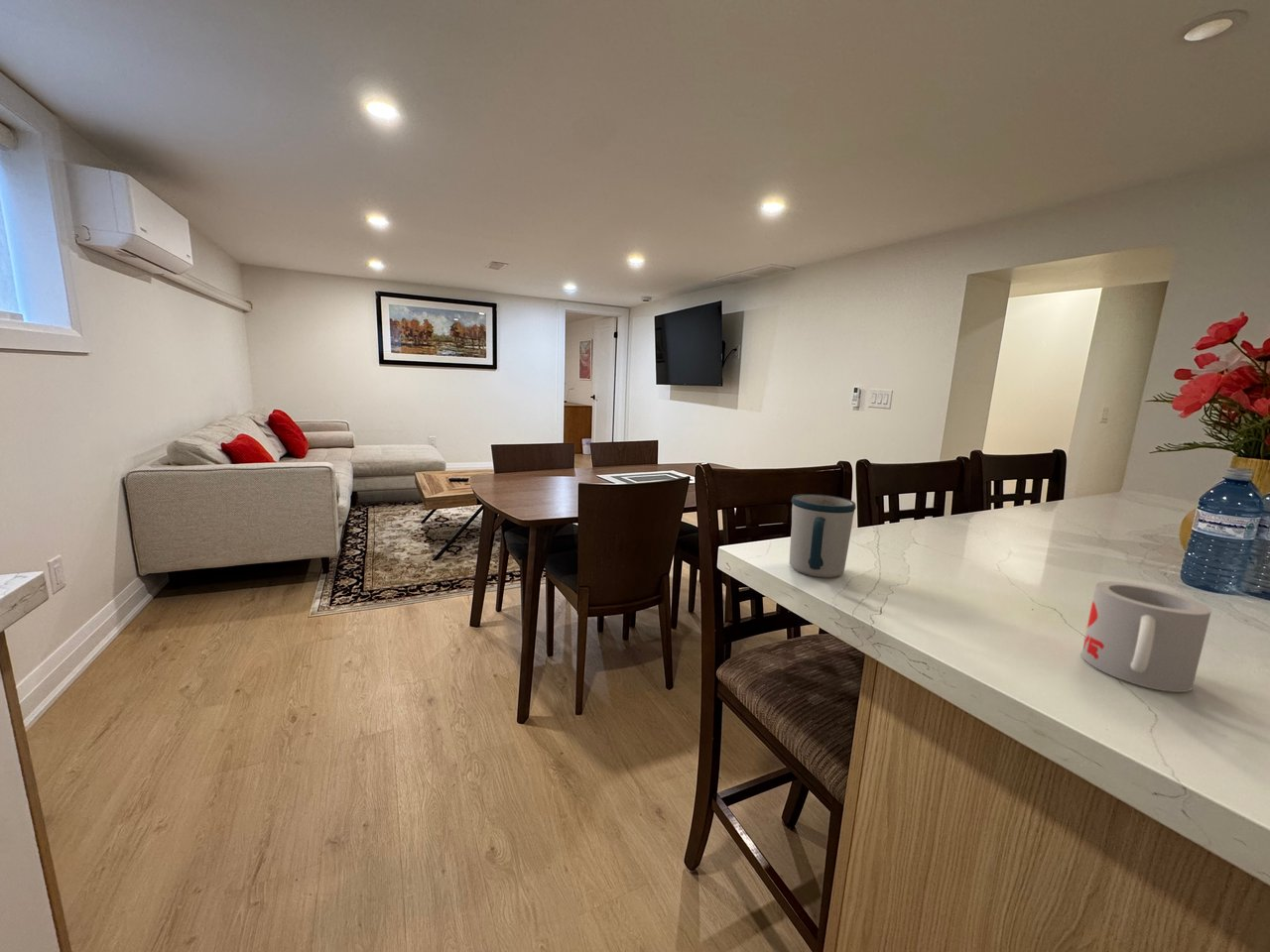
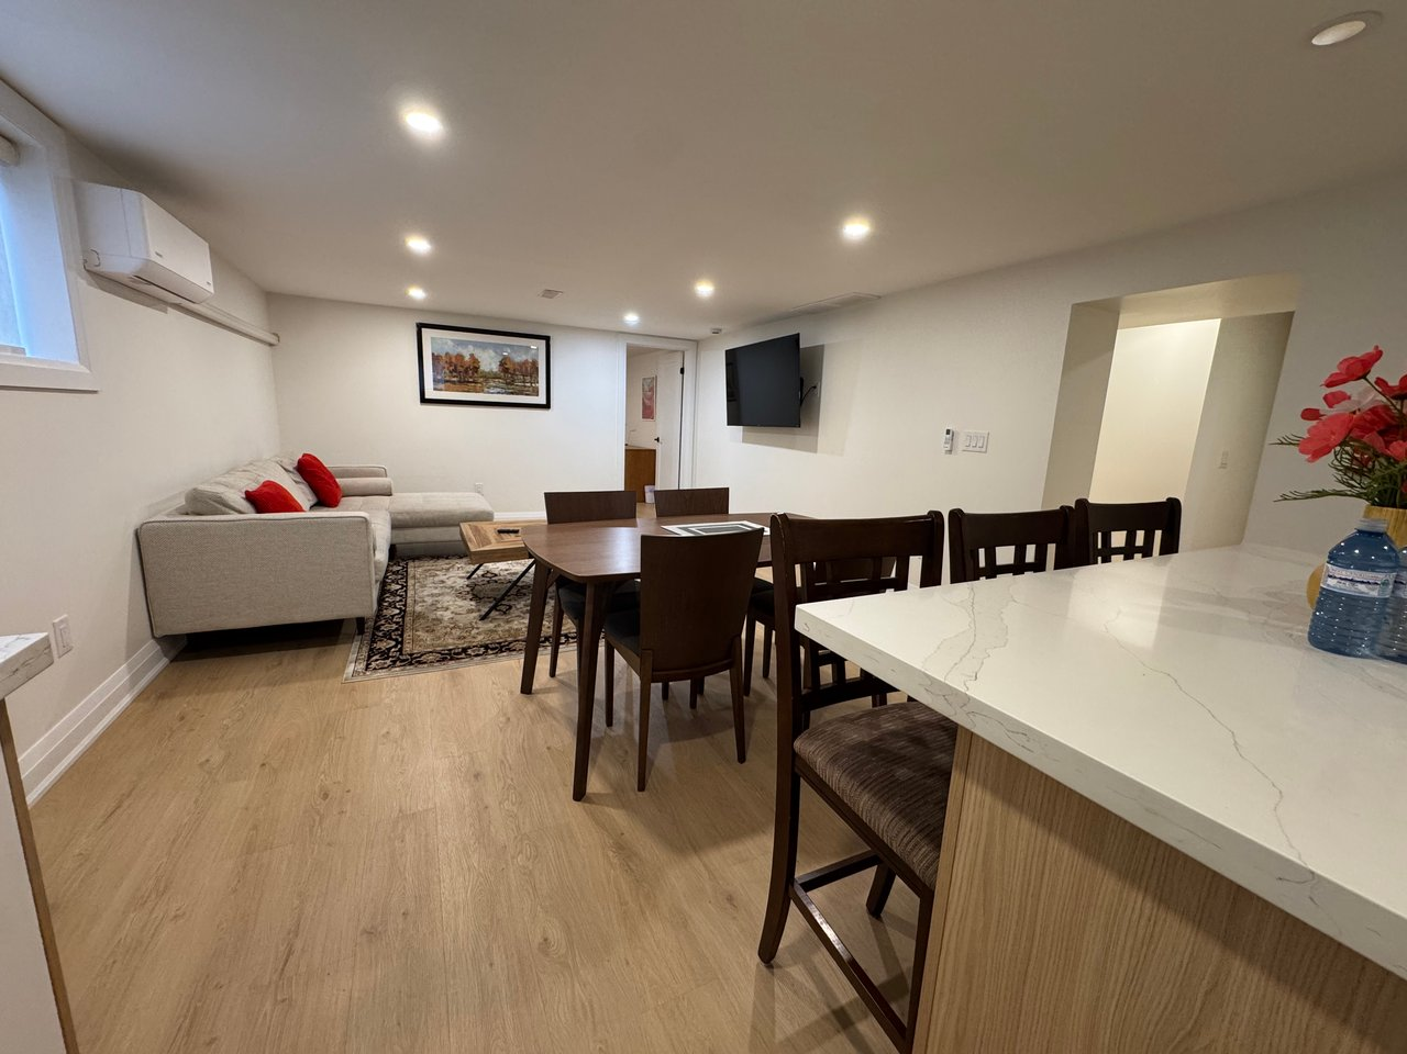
- mug (818, 536)
- mug (1142, 637)
